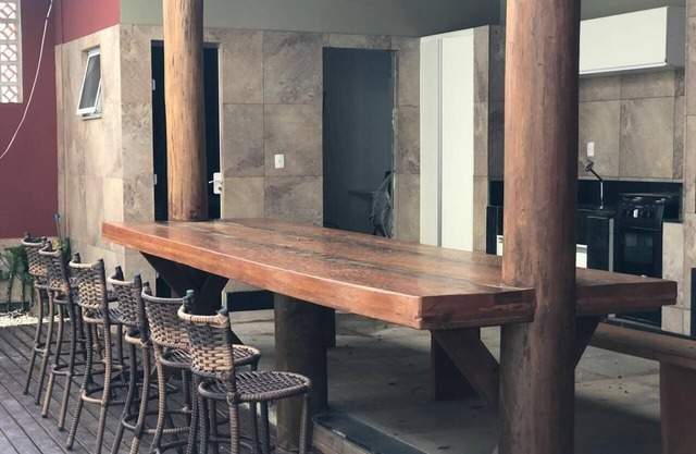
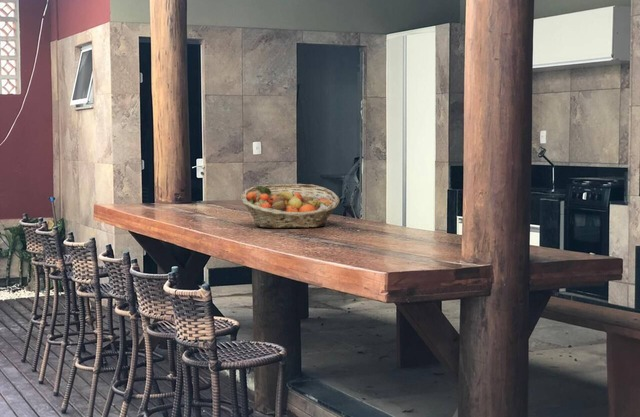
+ fruit basket (290, 205)
